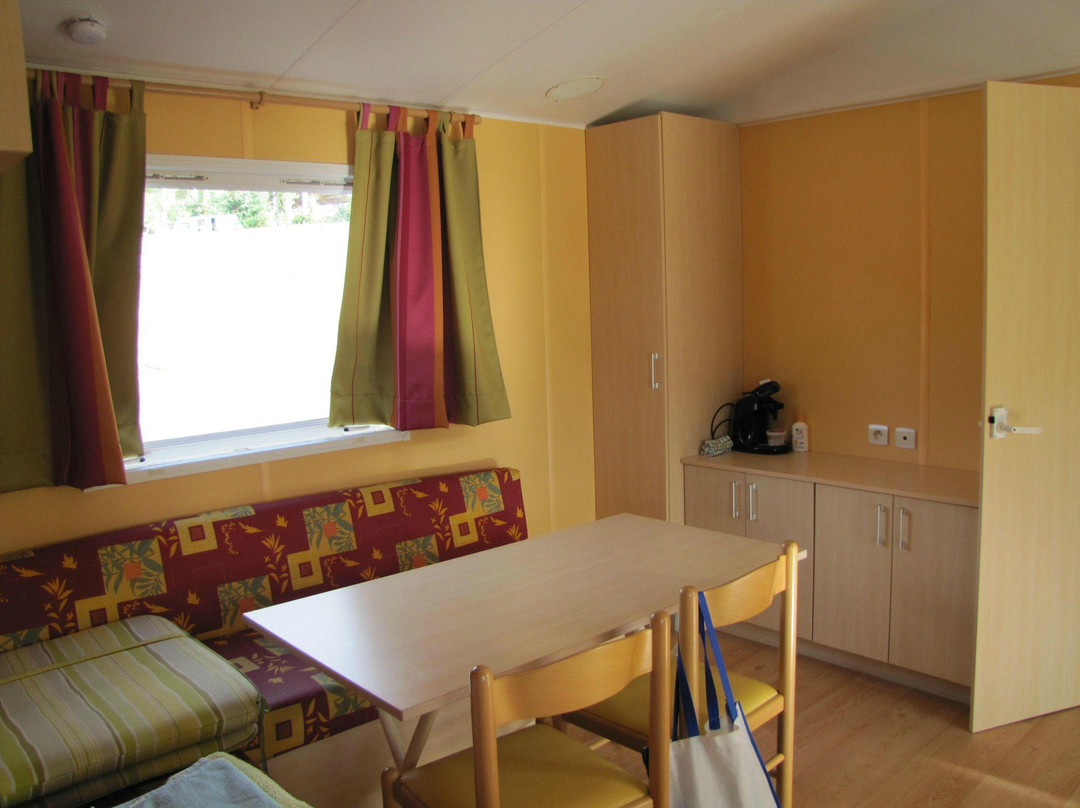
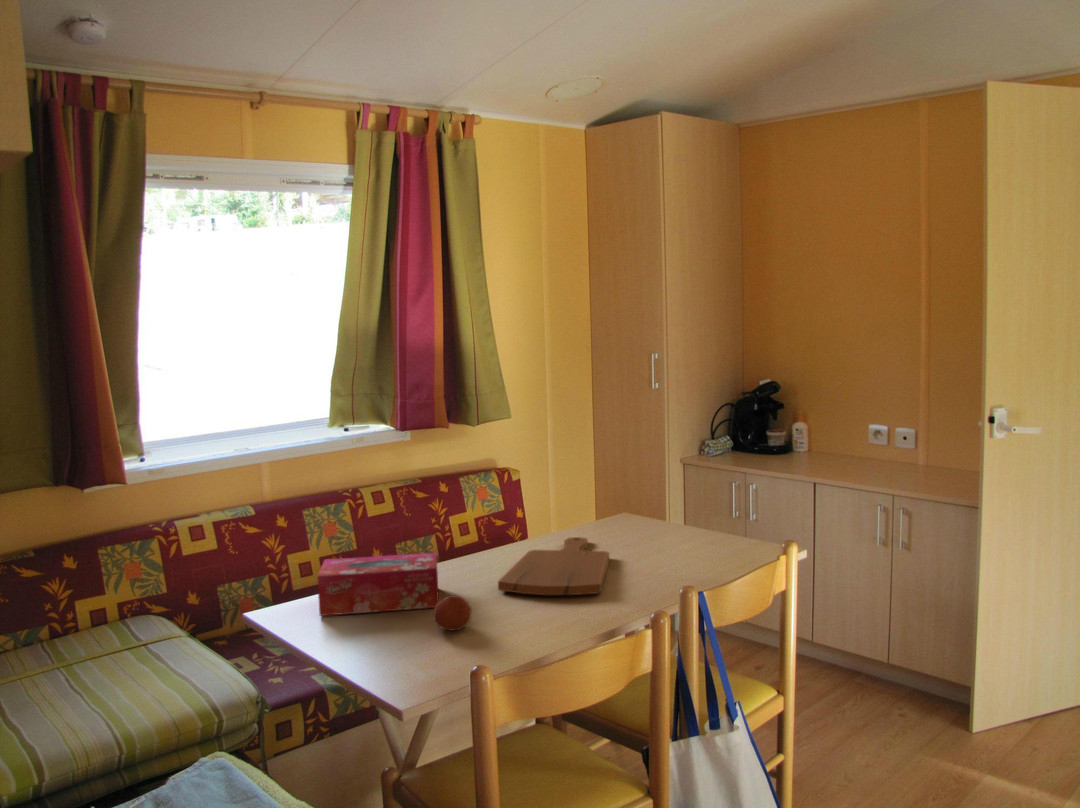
+ fruit (451, 612)
+ cutting board (561, 567)
+ tissue box (380, 582)
